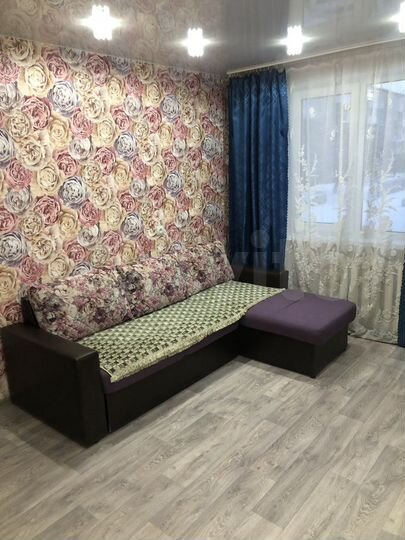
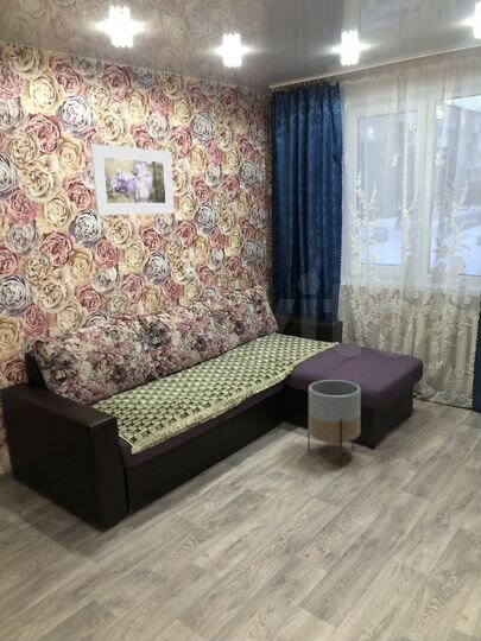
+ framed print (135, 182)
+ planter (334, 421)
